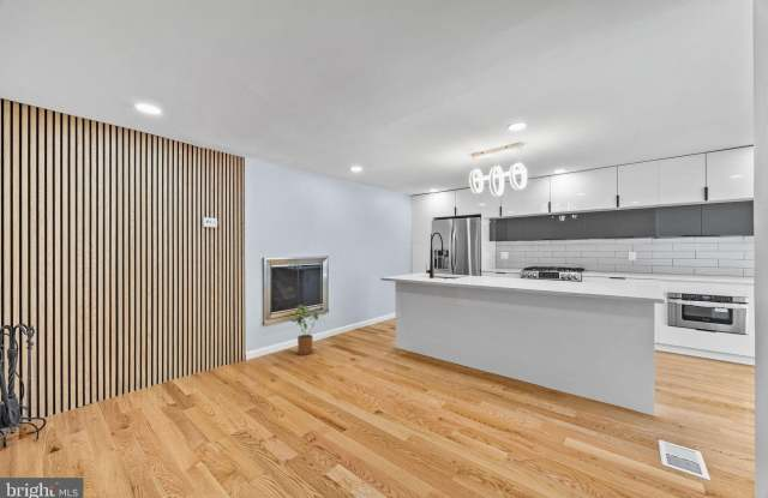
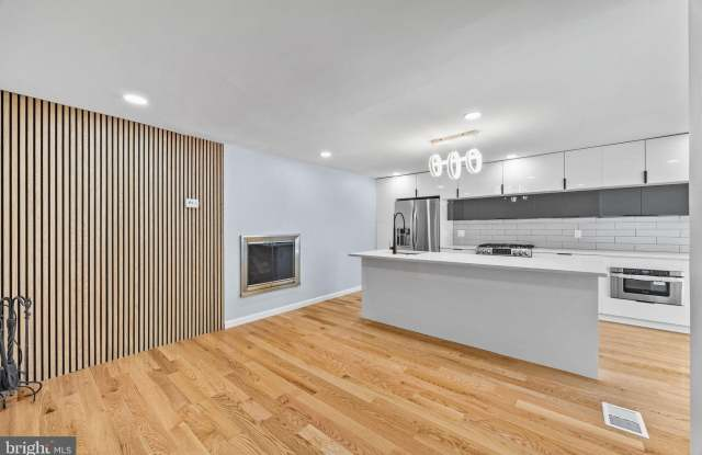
- house plant (301, 329)
